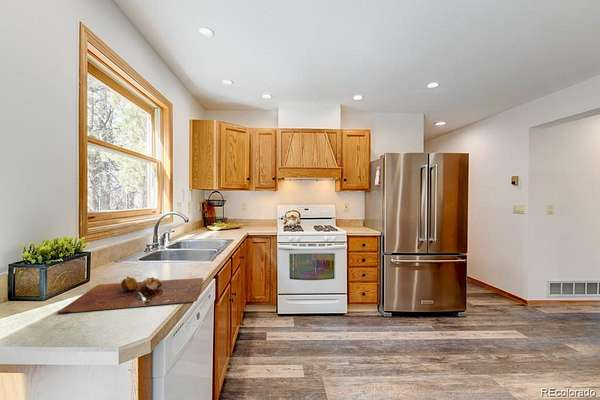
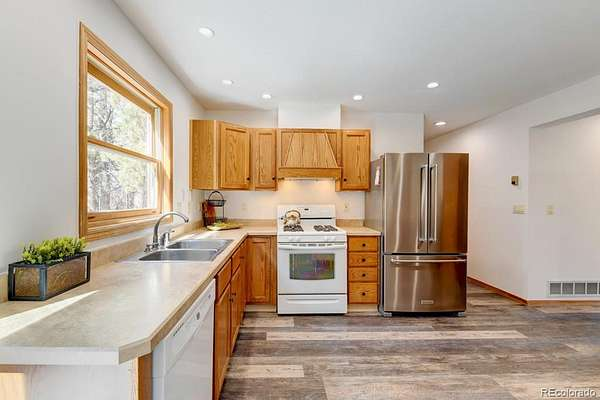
- cutting board (143, 285)
